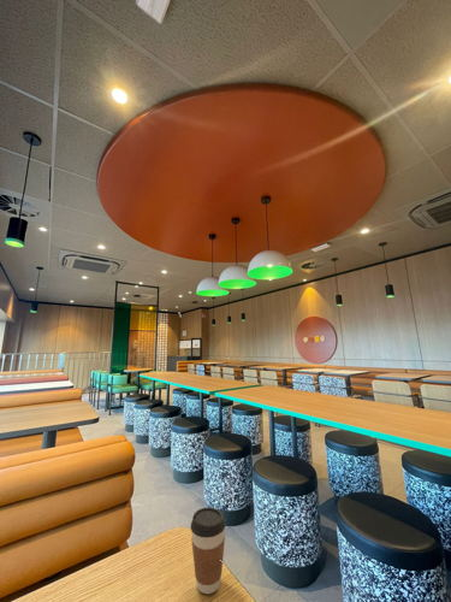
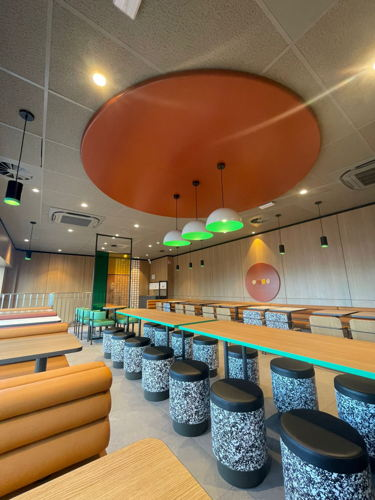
- coffee cup (208, 548)
